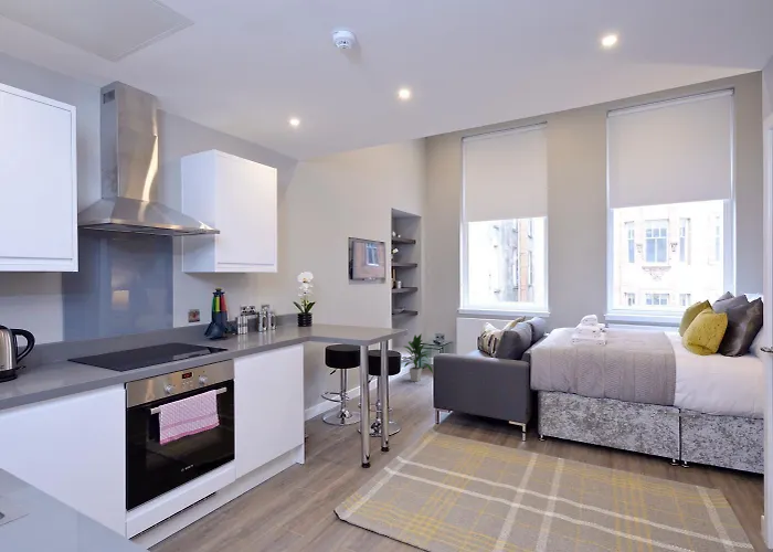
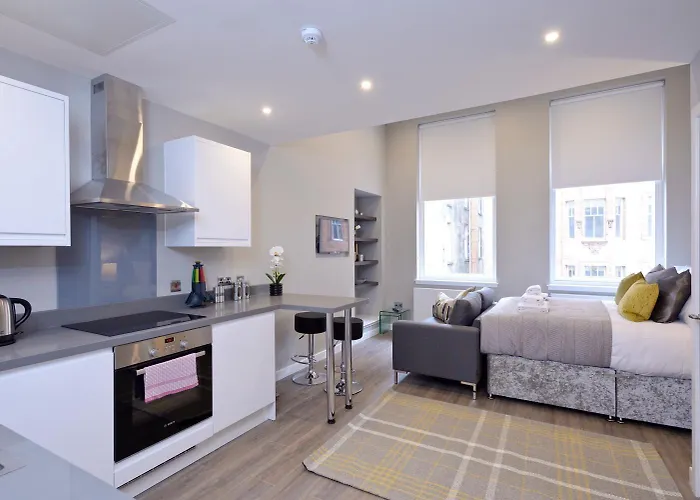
- indoor plant (416, 358)
